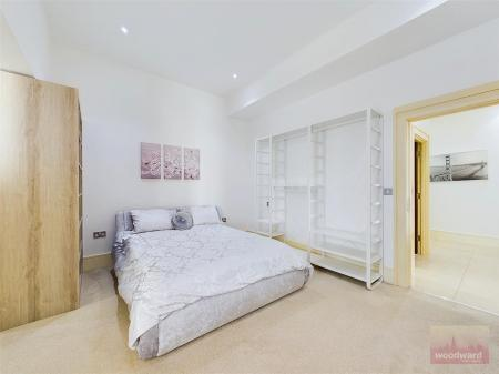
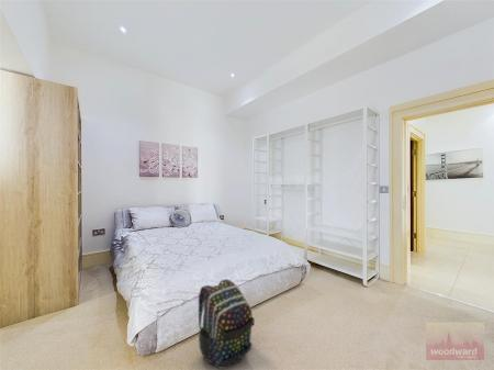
+ backpack (224, 321)
